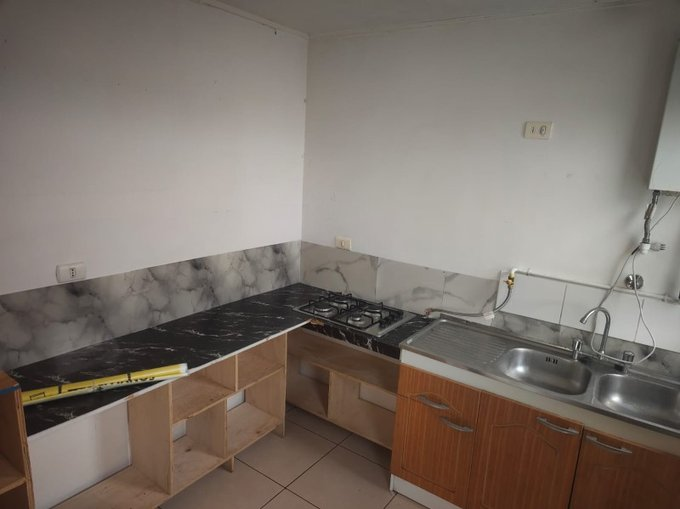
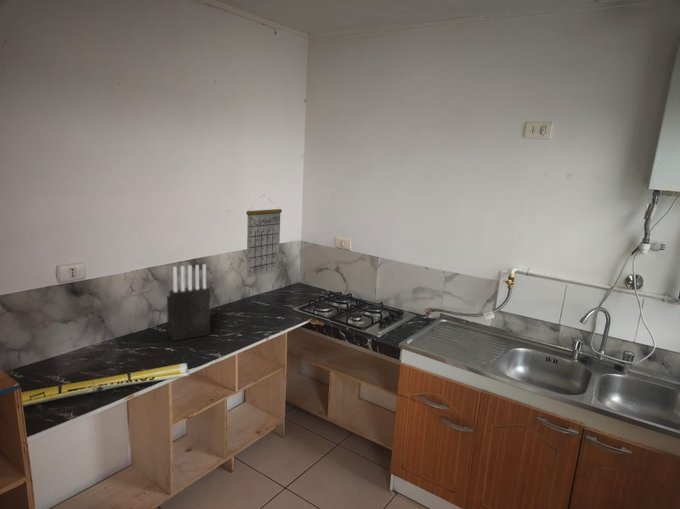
+ knife block (188, 299)
+ calendar (264, 234)
